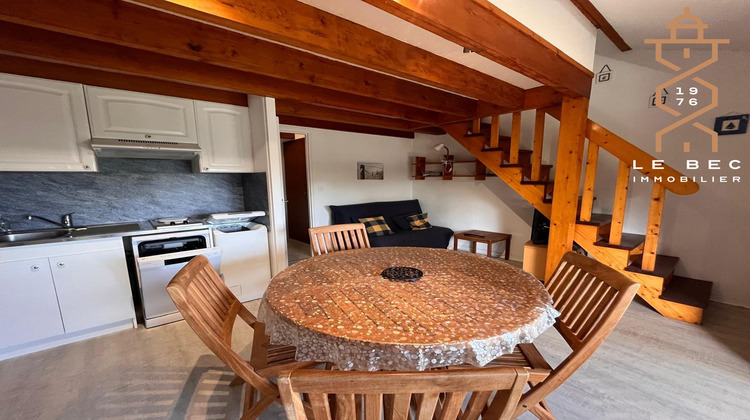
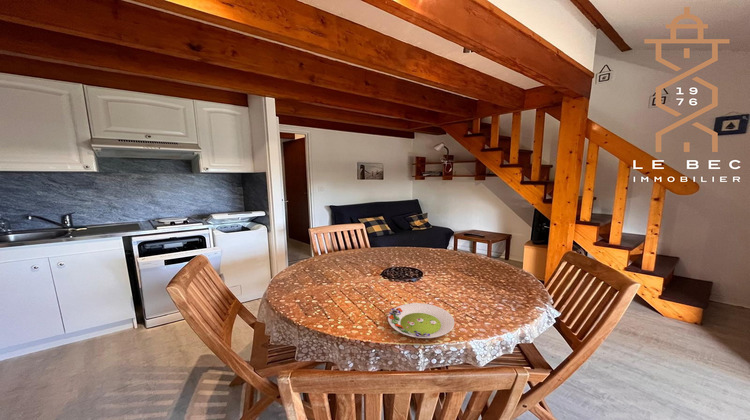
+ salad plate (420, 320)
